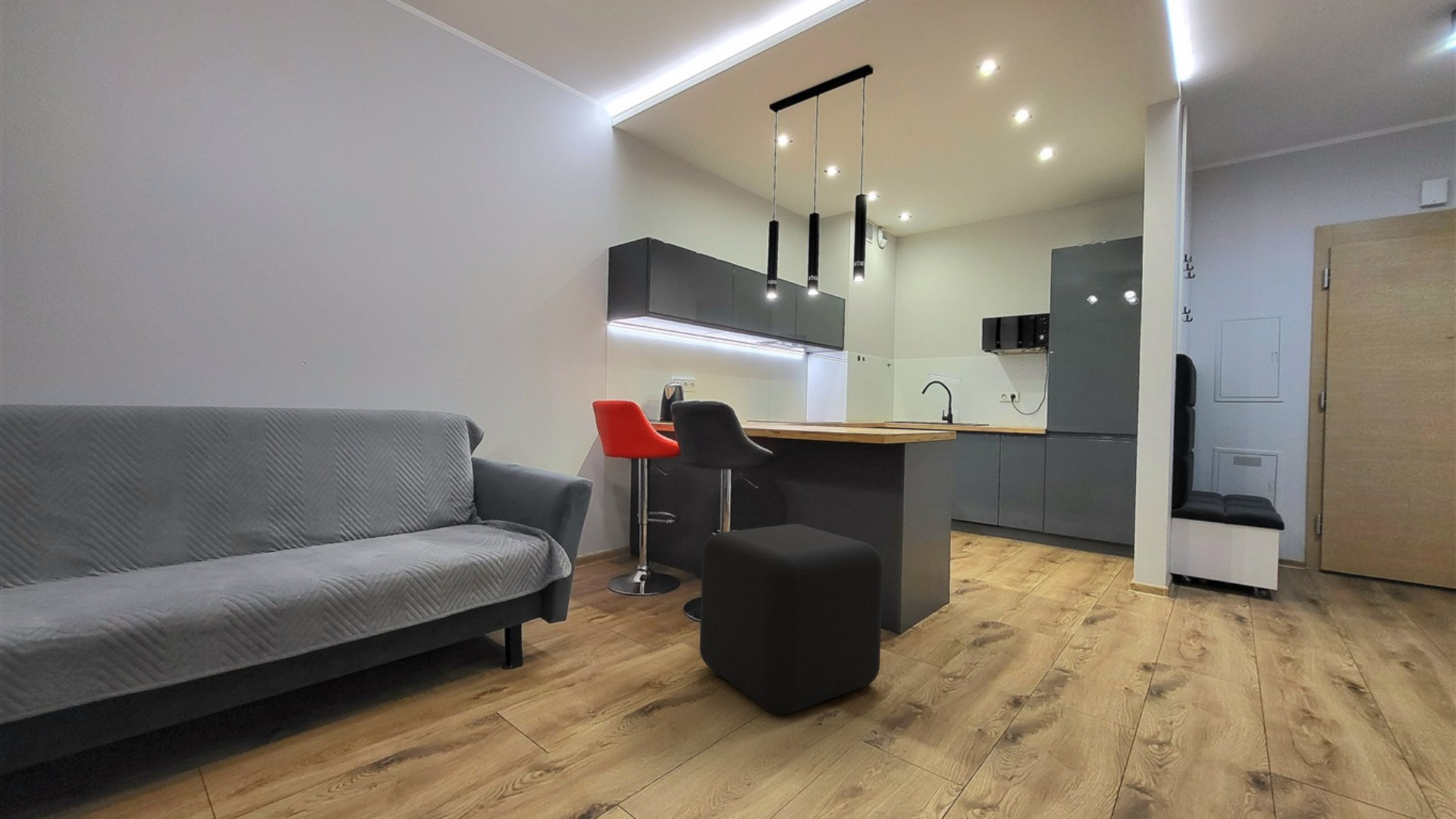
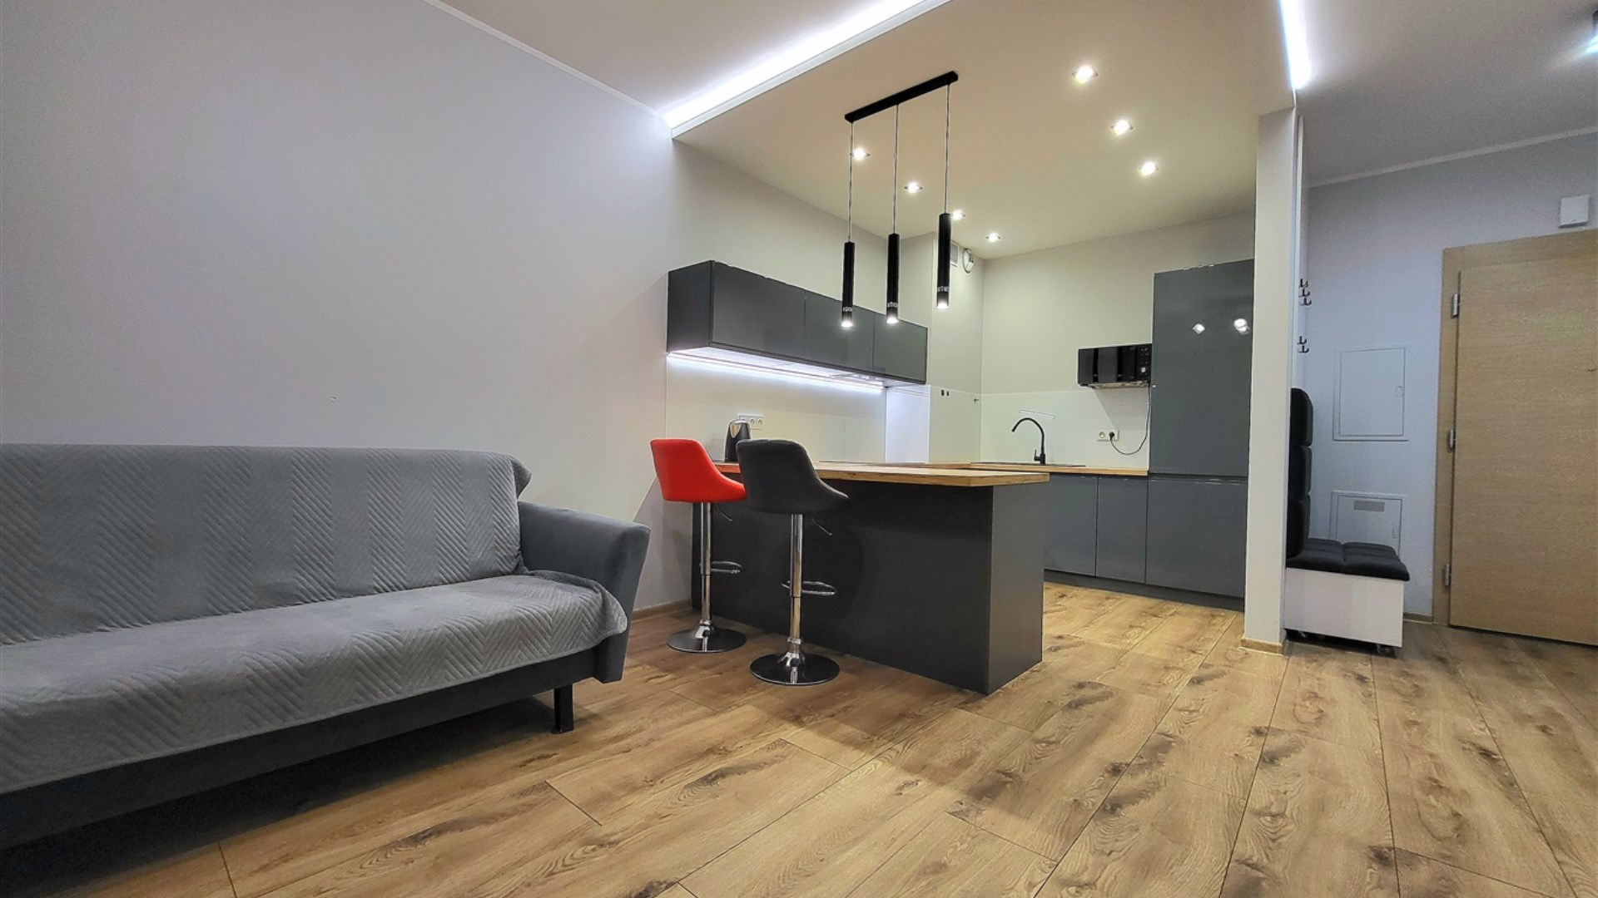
- cube (789, 607)
